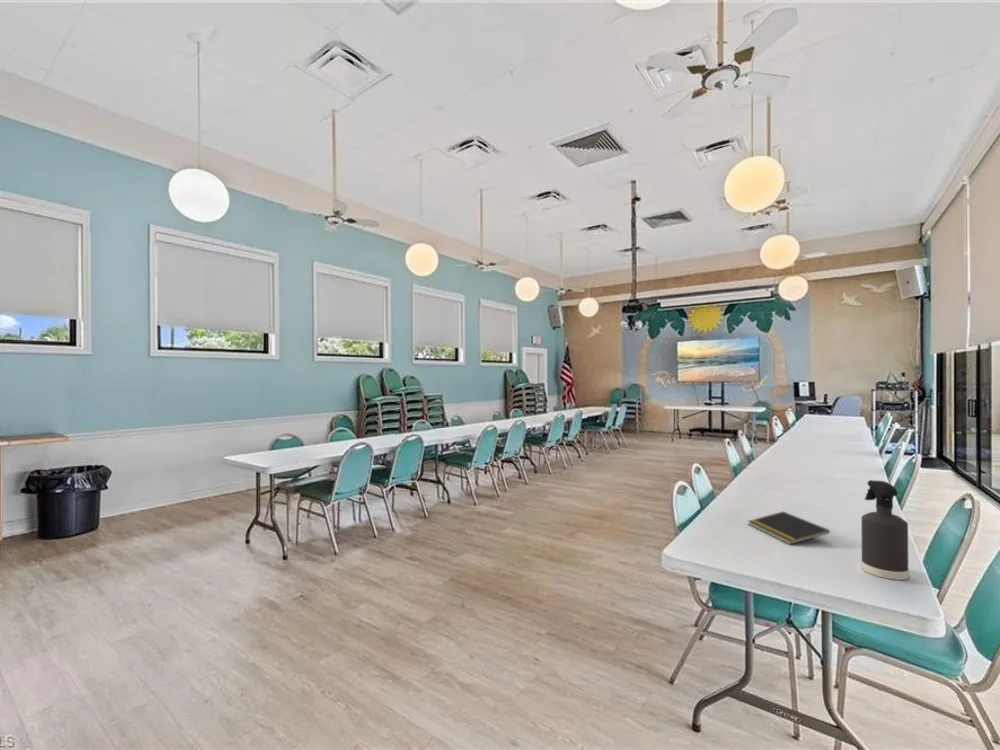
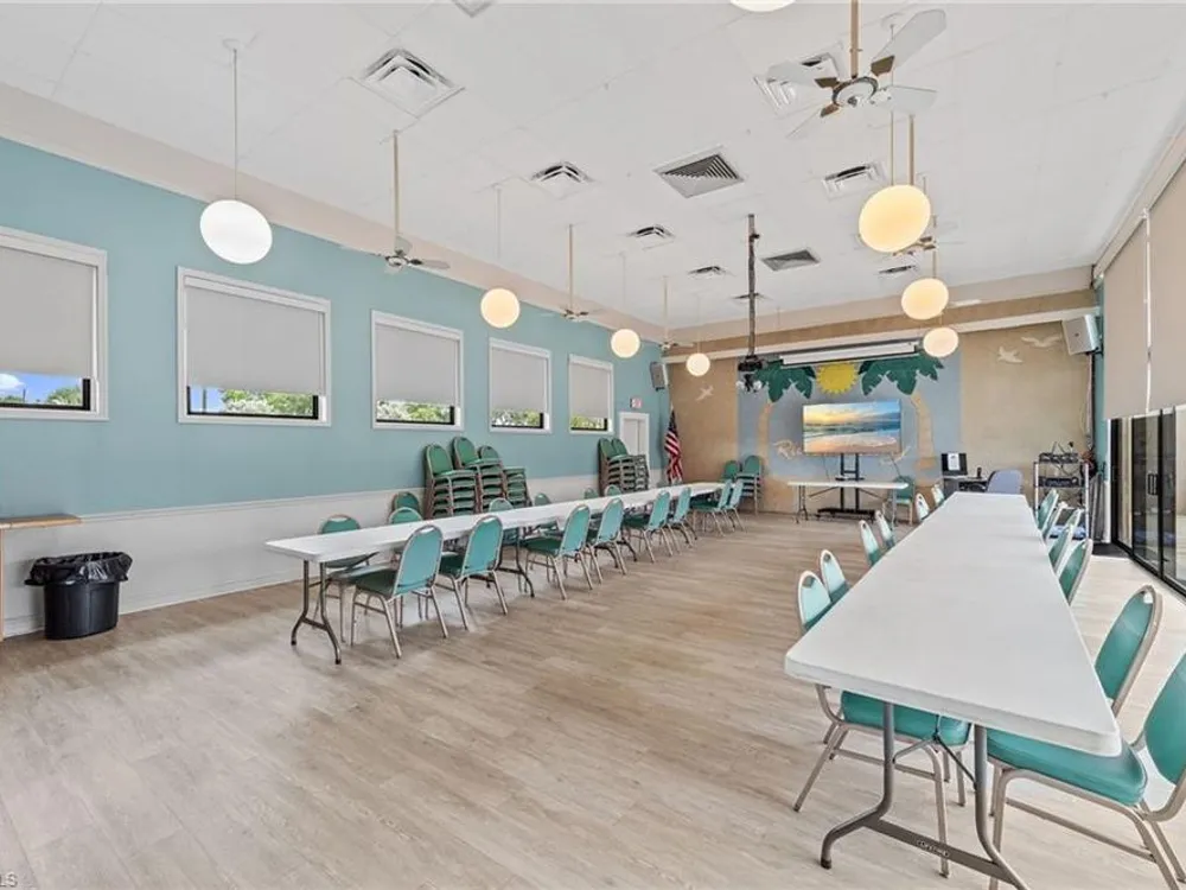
- spray bottle (882, 526)
- notepad (786, 526)
